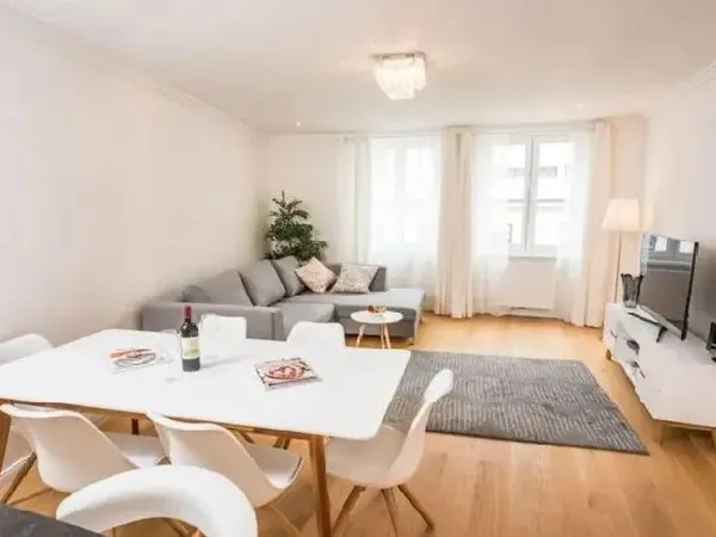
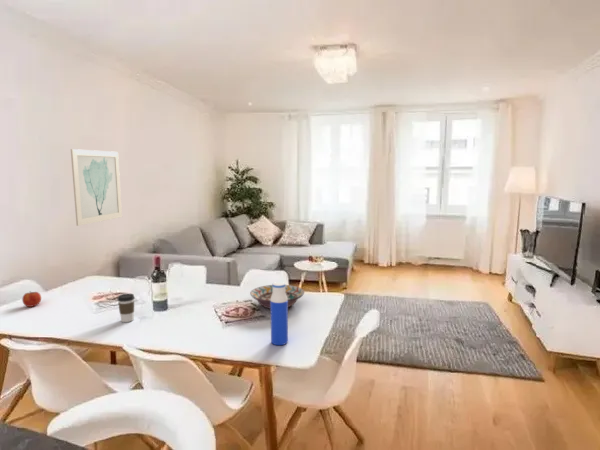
+ coffee cup (126, 307)
+ fruit (31, 298)
+ decorative bowl (271, 295)
+ water bottle (279, 313)
+ wall art (98, 186)
